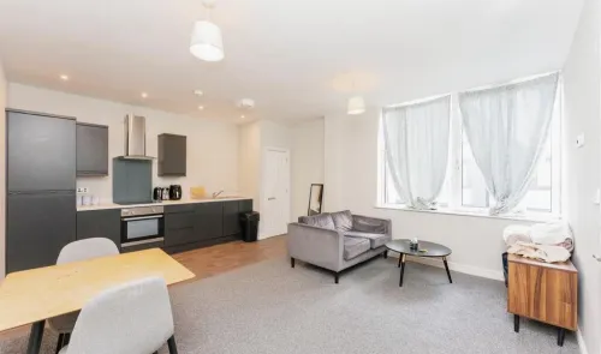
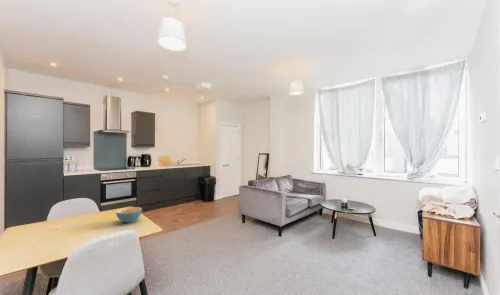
+ cereal bowl (129, 215)
